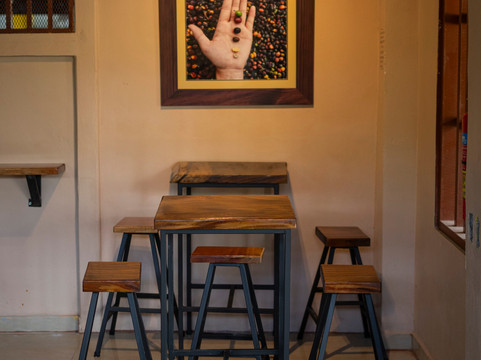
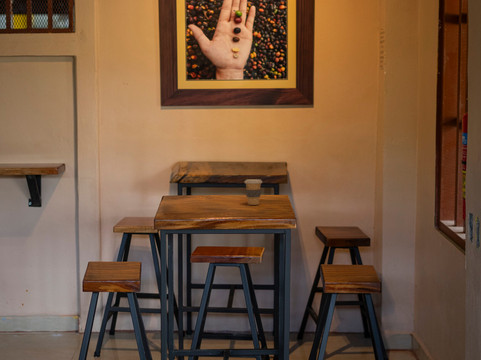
+ coffee cup (253, 192)
